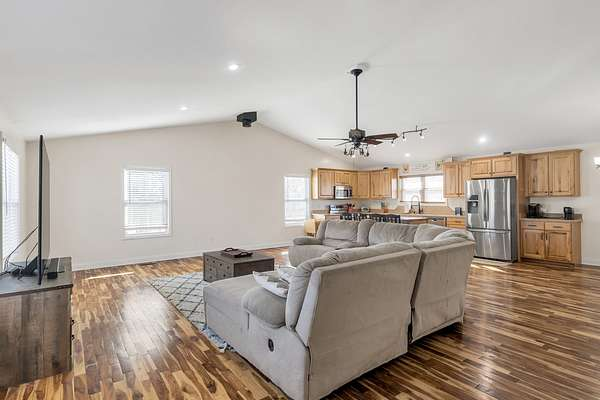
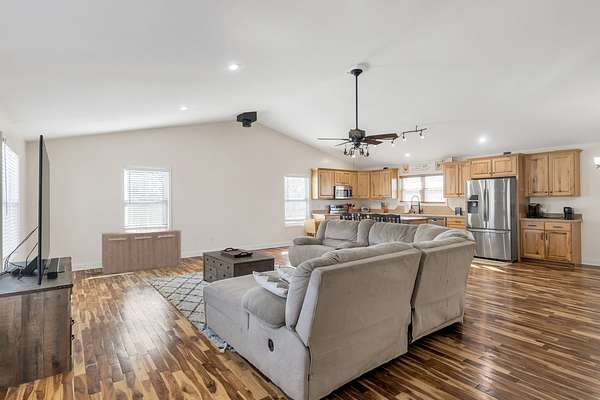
+ storage cabinet (143, 250)
